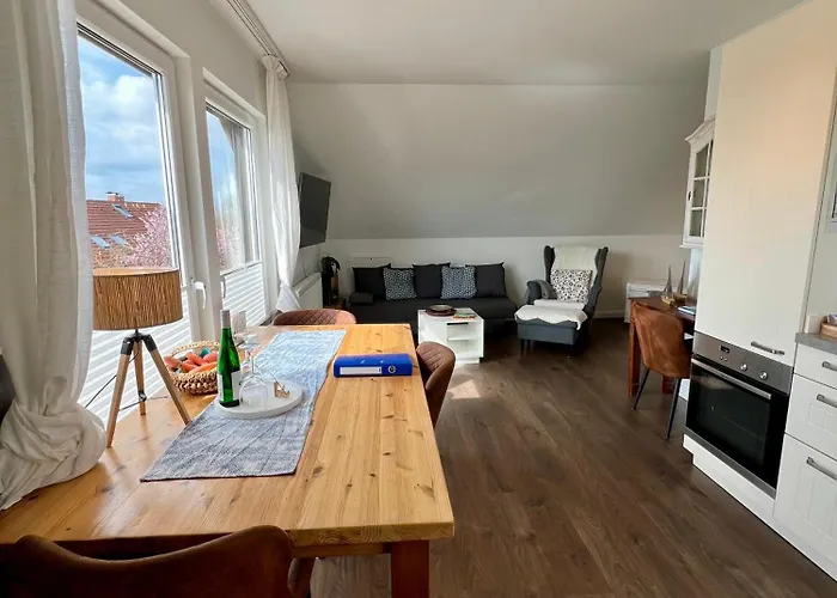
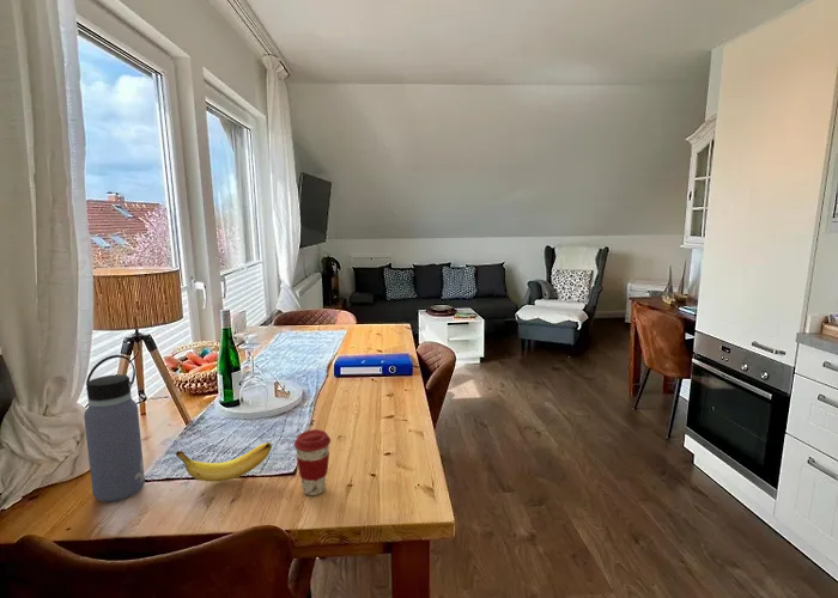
+ banana (226, 462)
+ coffee cup (312, 462)
+ water bottle (114, 426)
